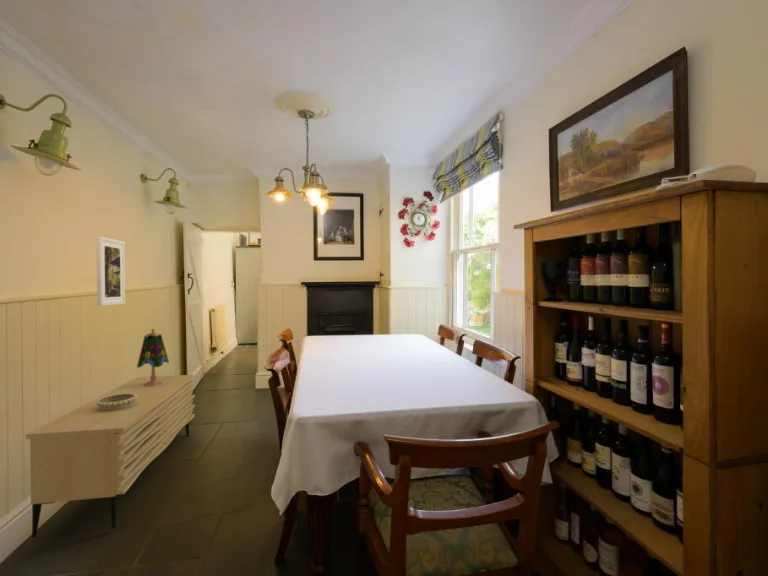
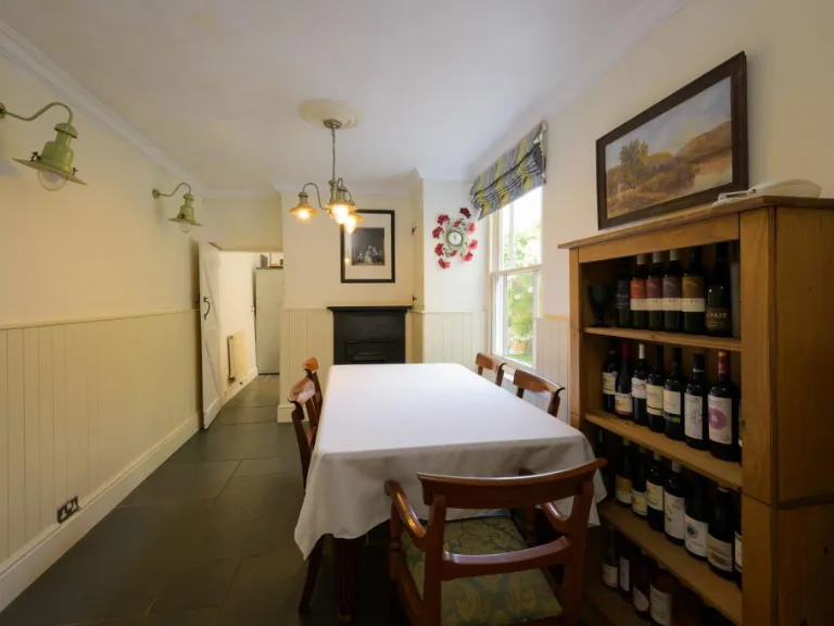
- decorative bowl (117, 401)
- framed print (111, 272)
- table lamp (153, 356)
- sideboard (132, 435)
